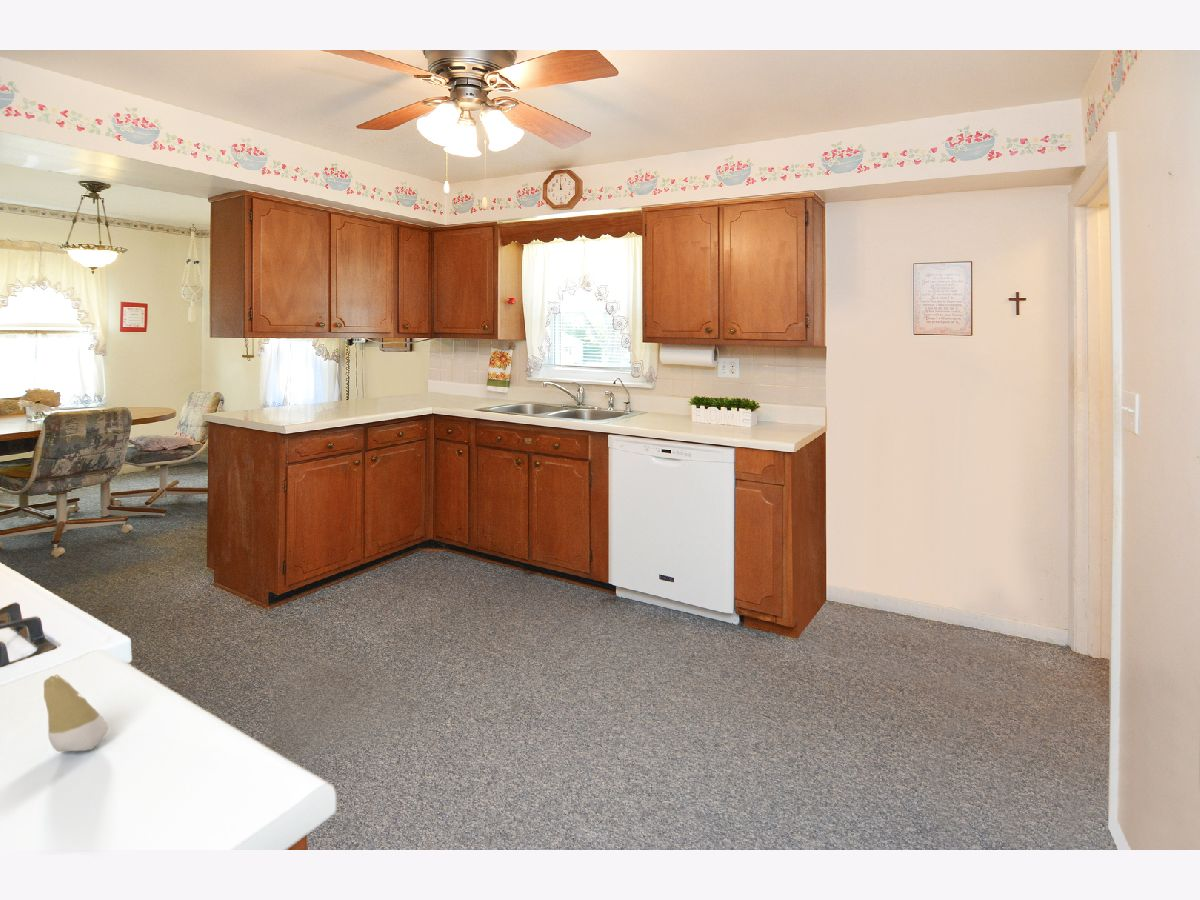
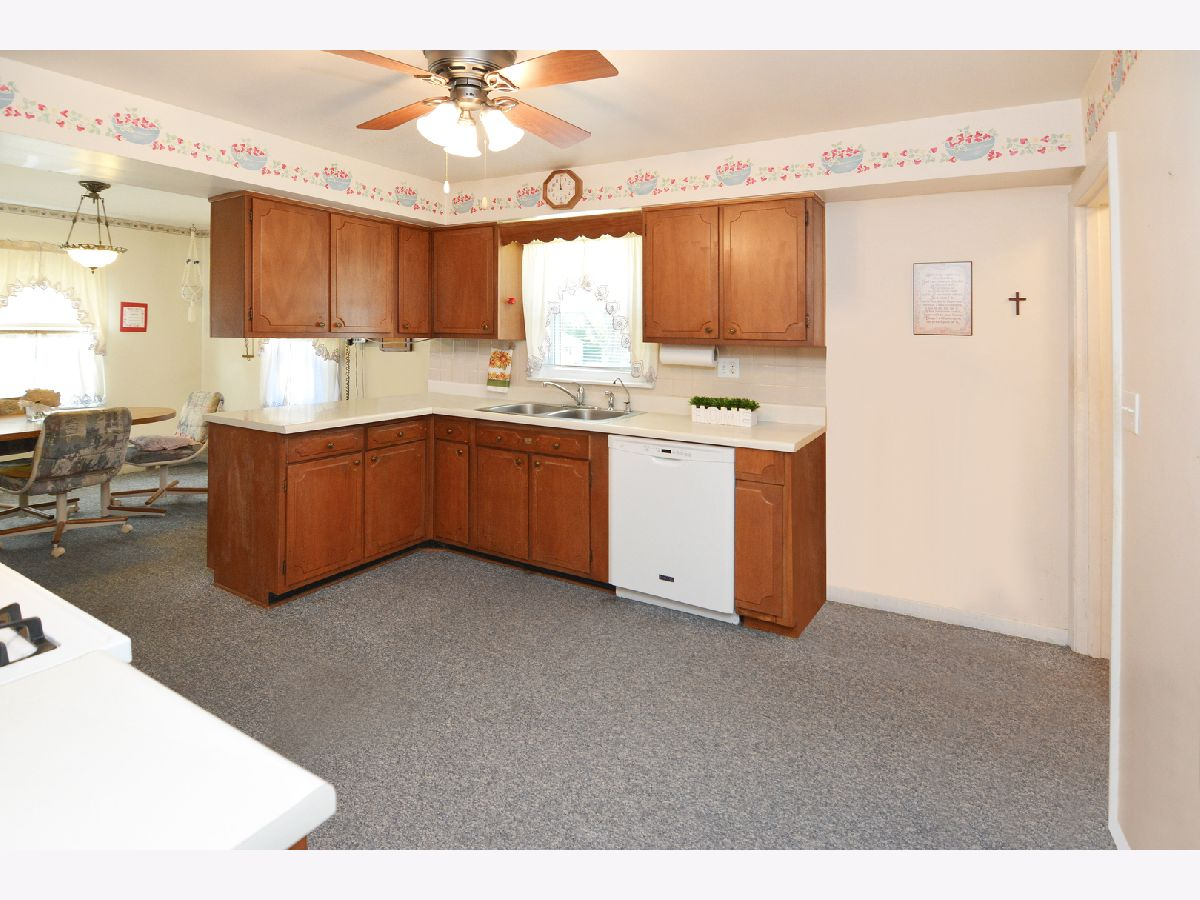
- tooth (79, 708)
